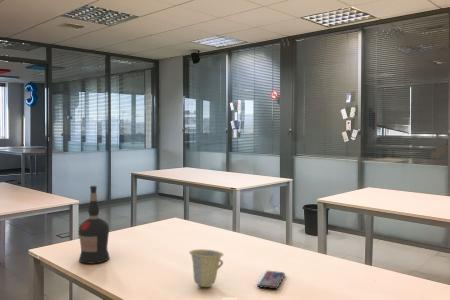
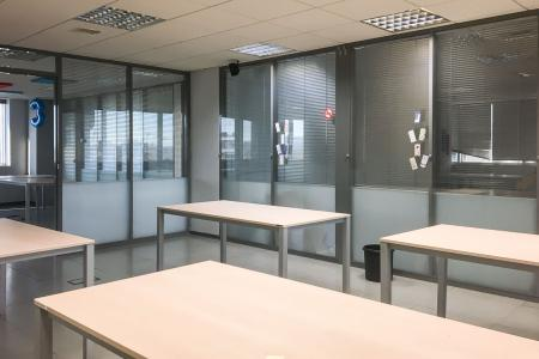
- cup (206, 267)
- smartphone (271, 279)
- liquor bottle (93, 222)
